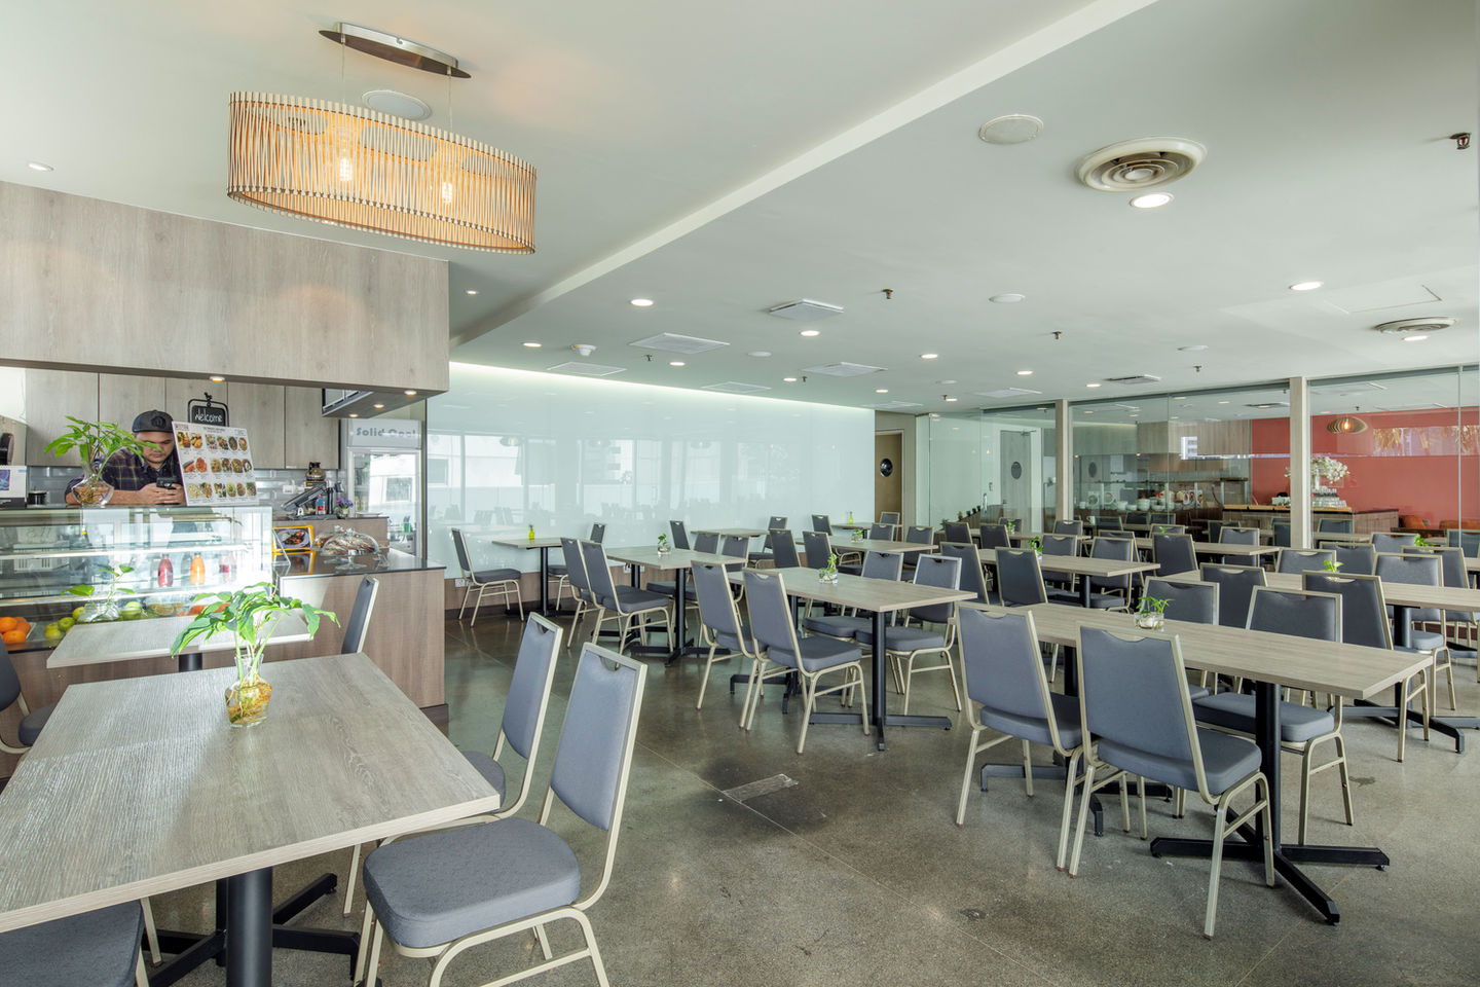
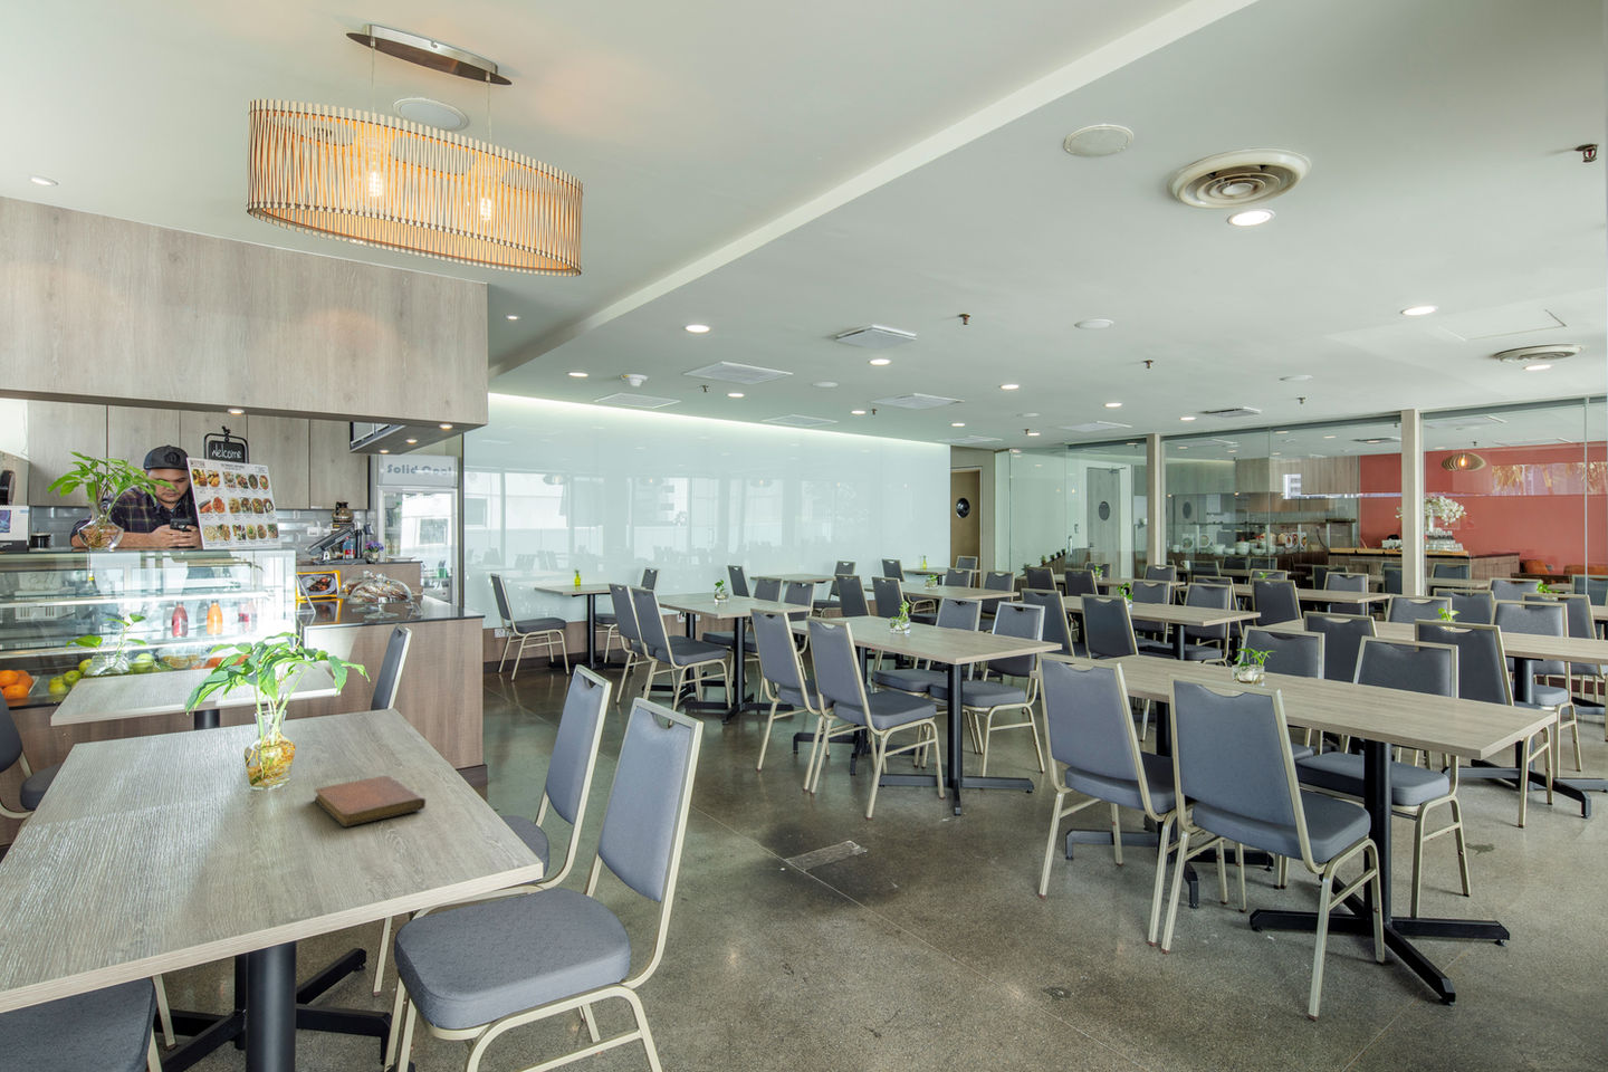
+ notebook (368, 798)
